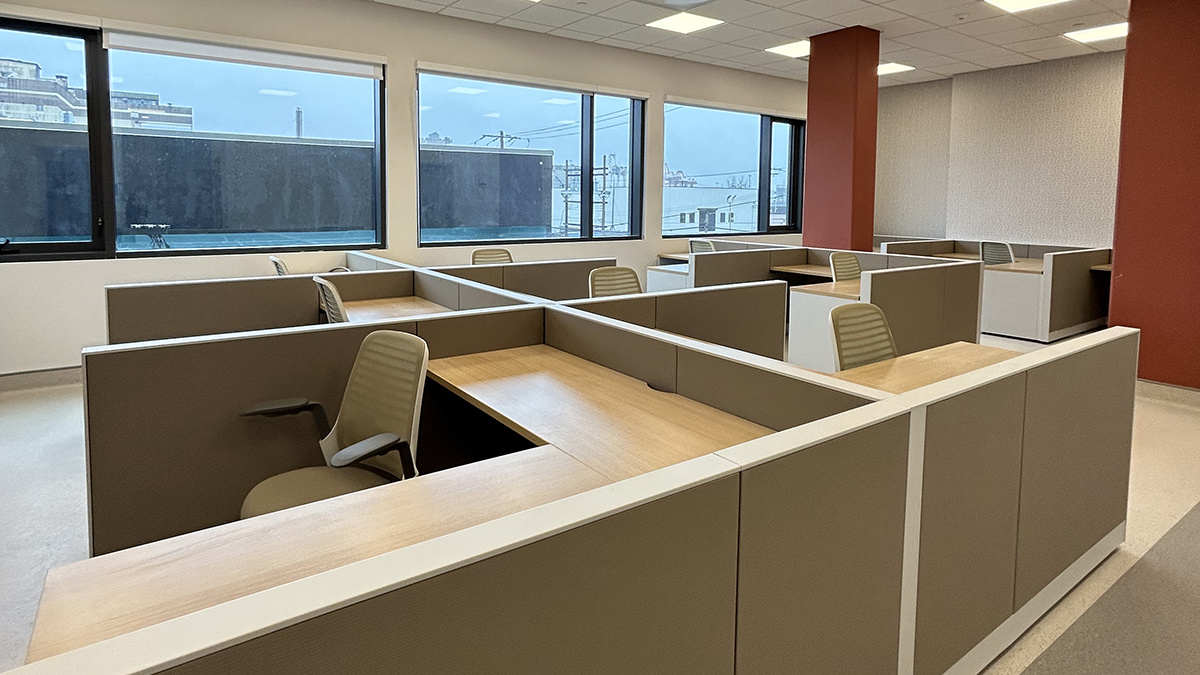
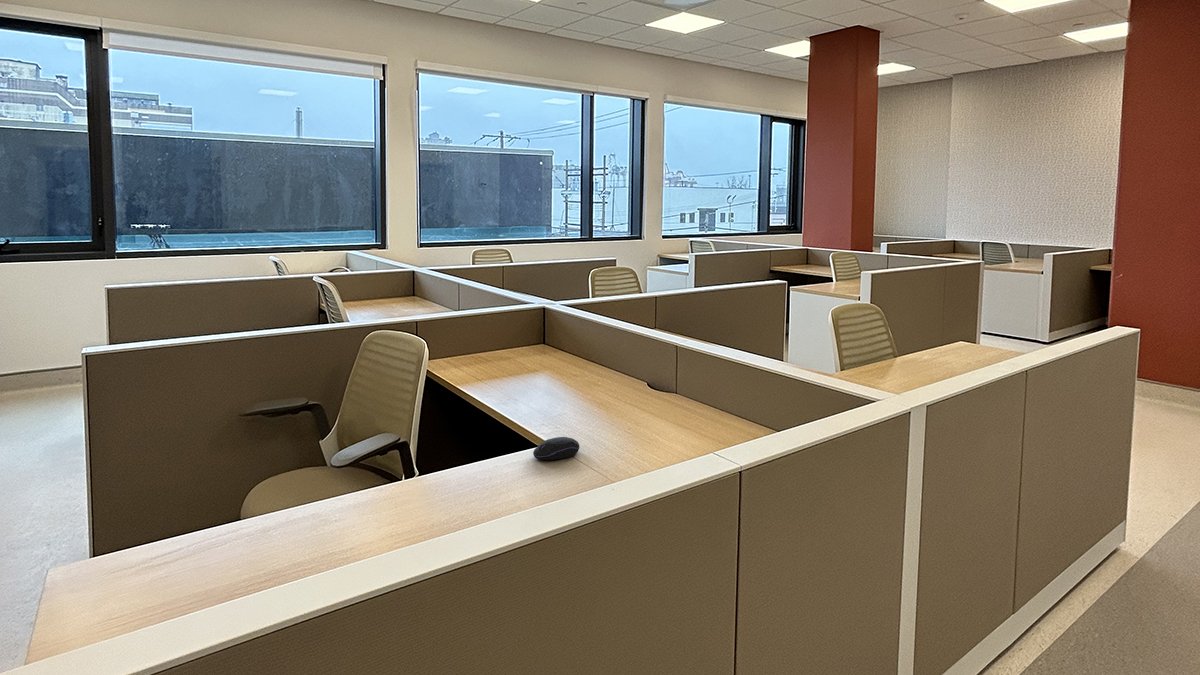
+ computer mouse (556, 446)
